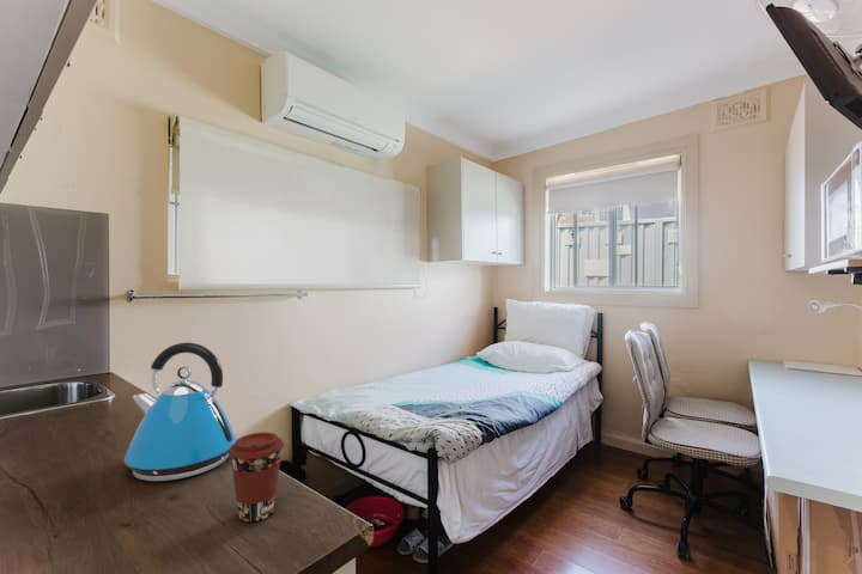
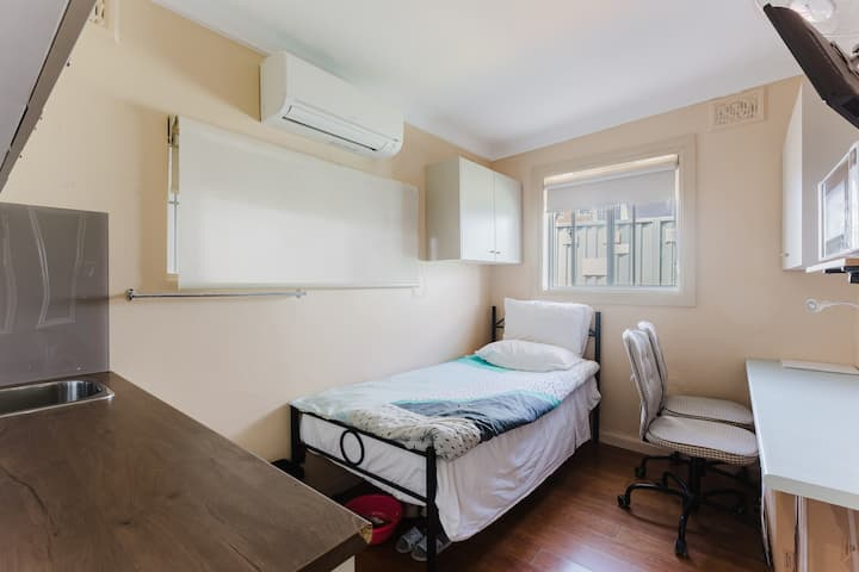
- kettle (187, 402)
- coffee cup (256, 475)
